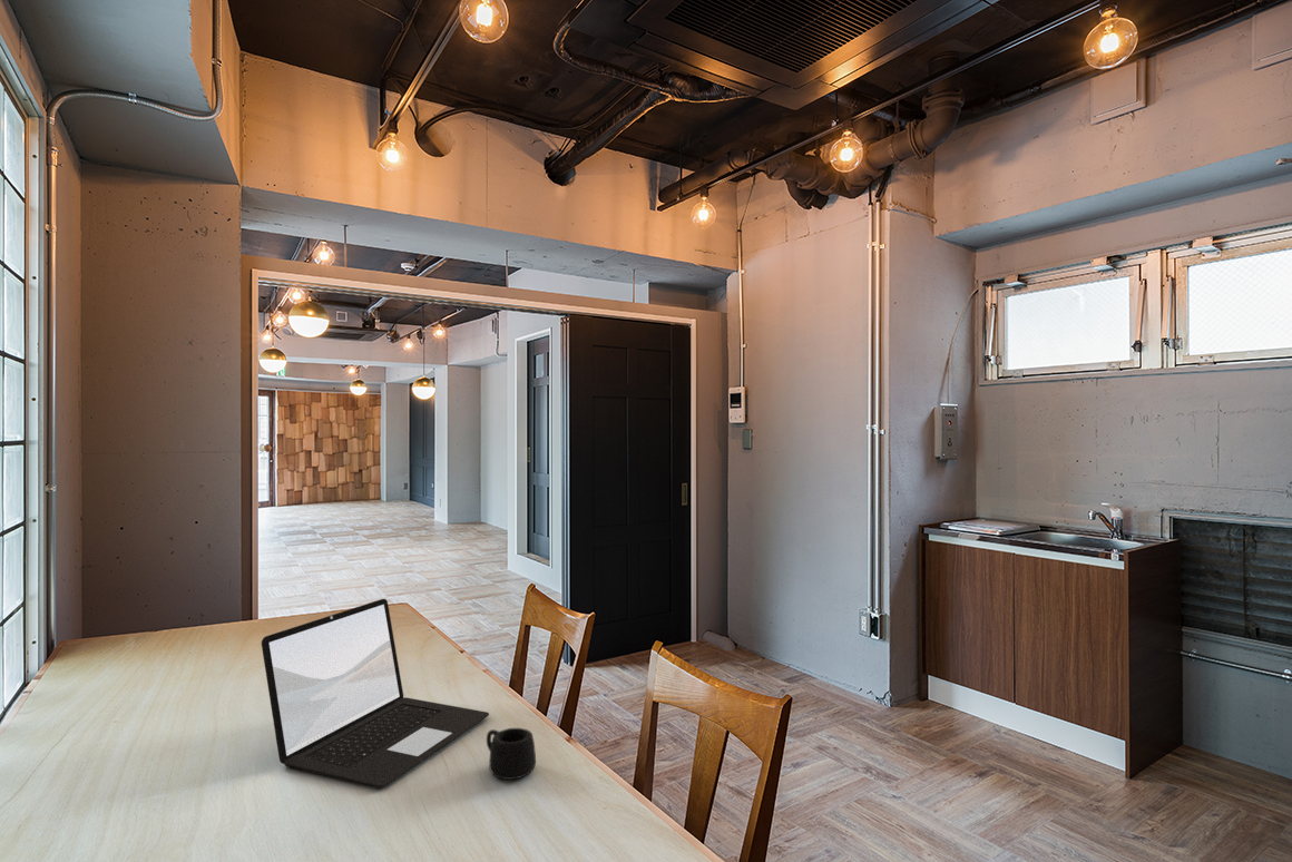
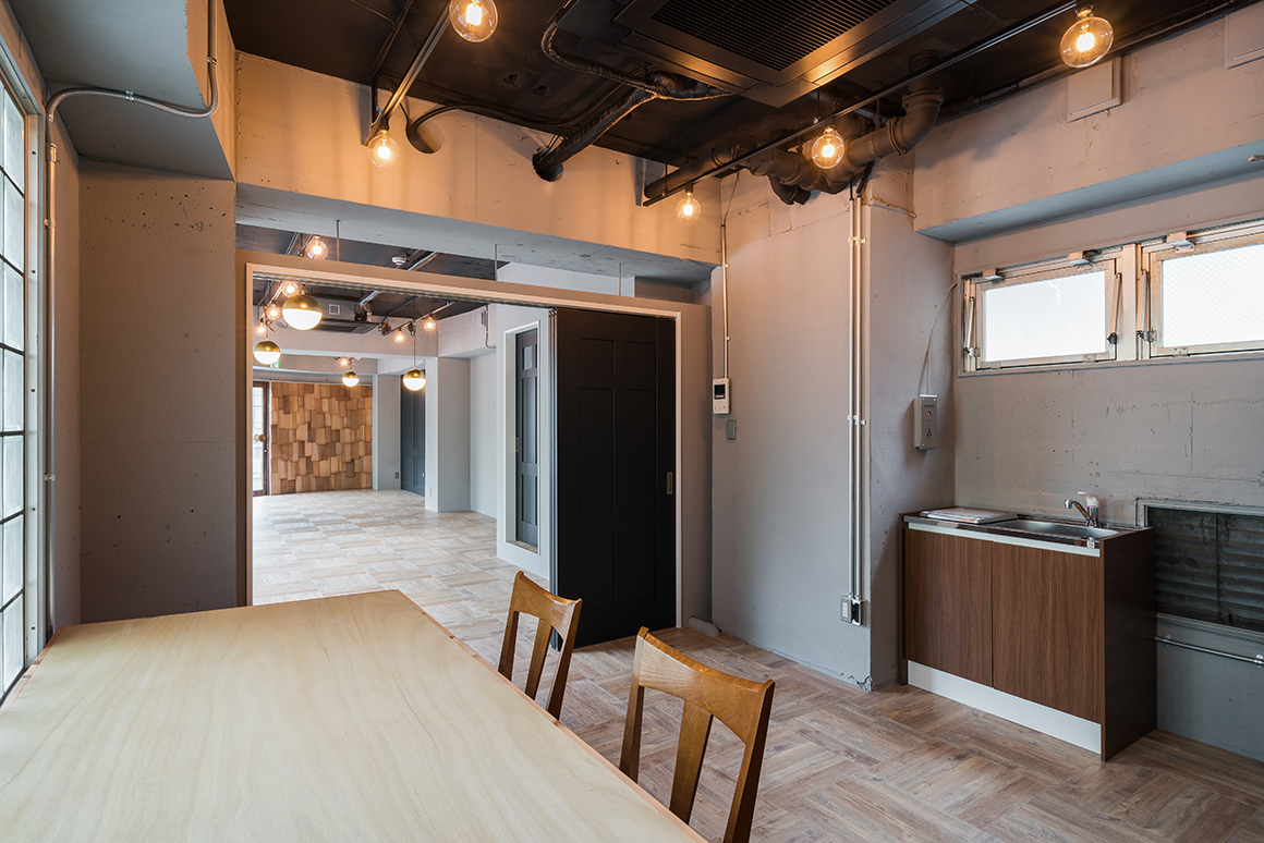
- laptop (384, 679)
- mug (507, 751)
